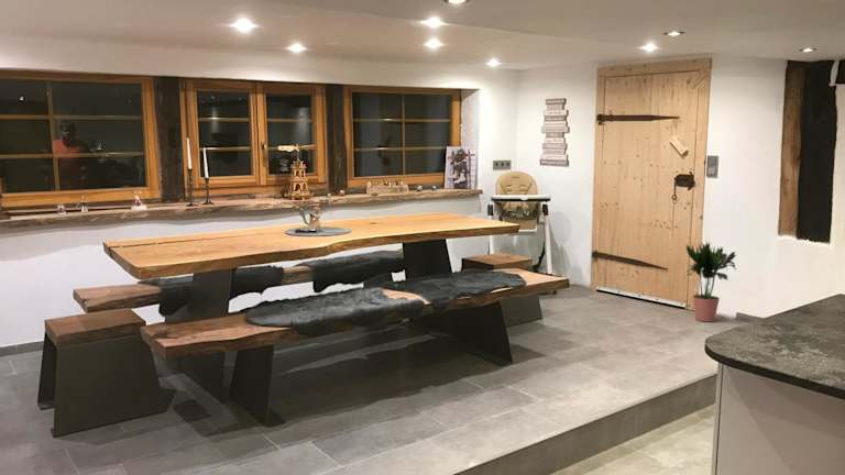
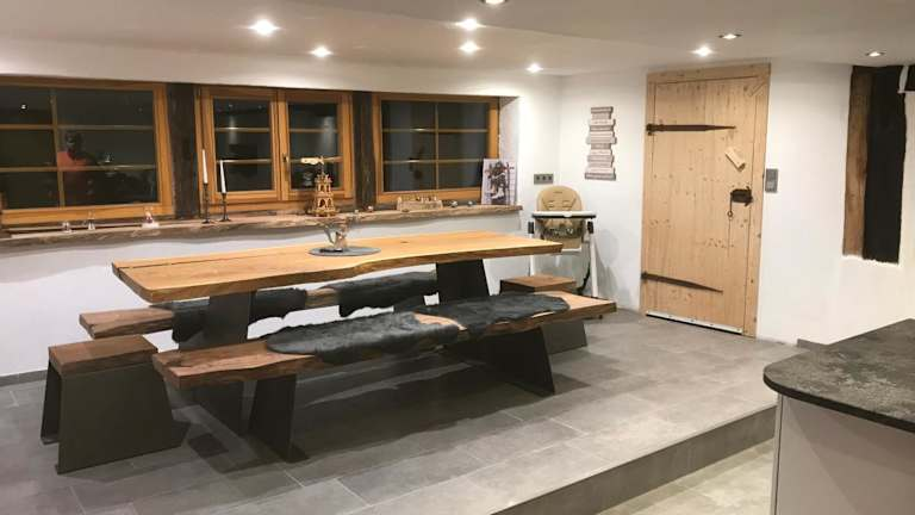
- potted plant (713, 280)
